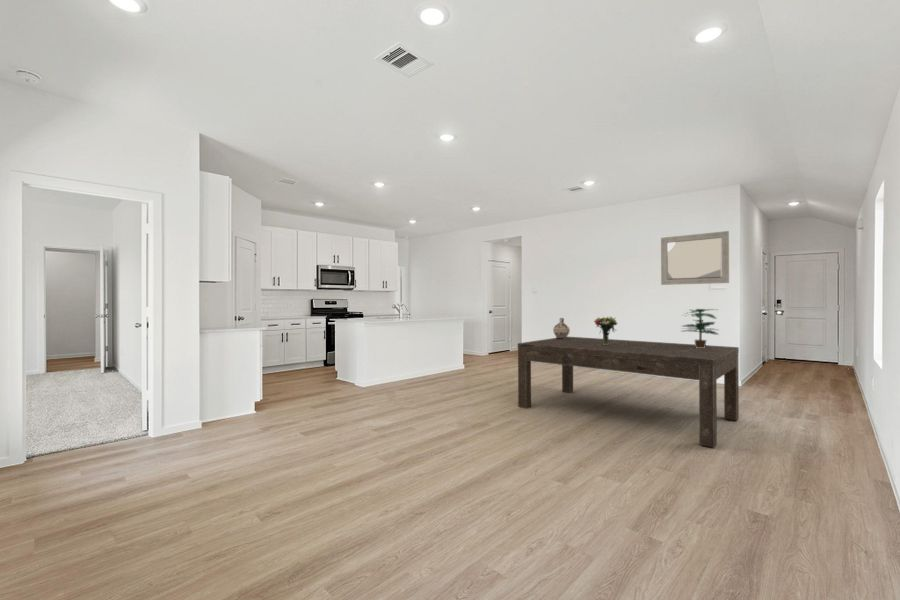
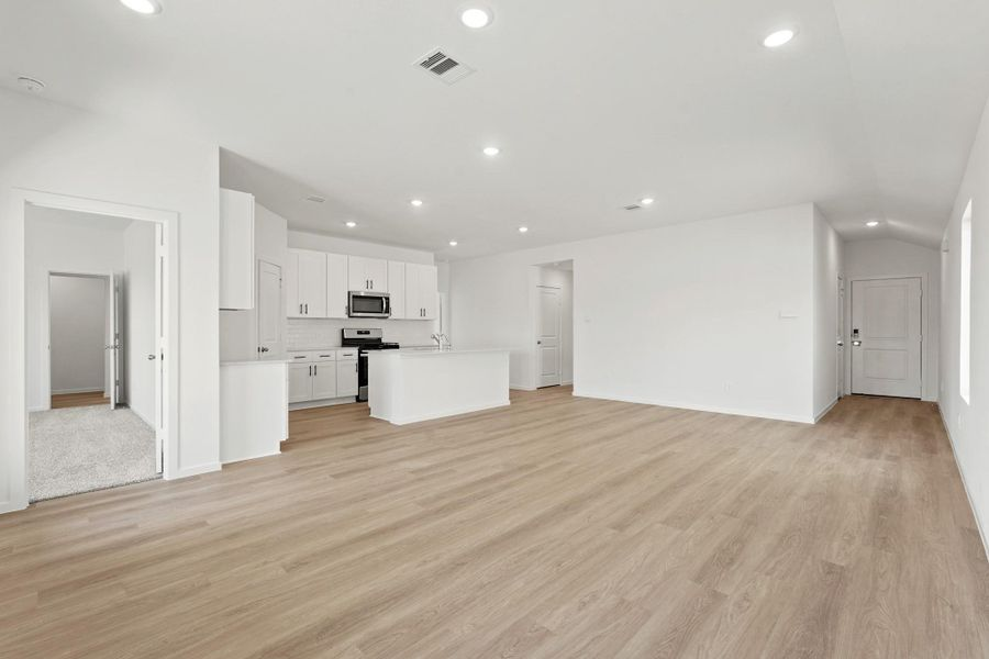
- potted plant (699, 327)
- home mirror (693, 259)
- ceramic jug (561, 328)
- bouquet (606, 330)
- dining table (622, 371)
